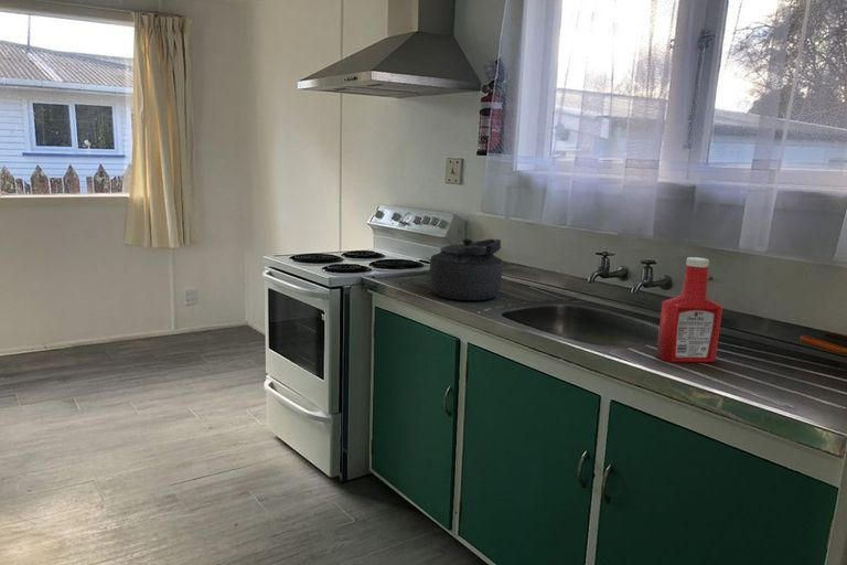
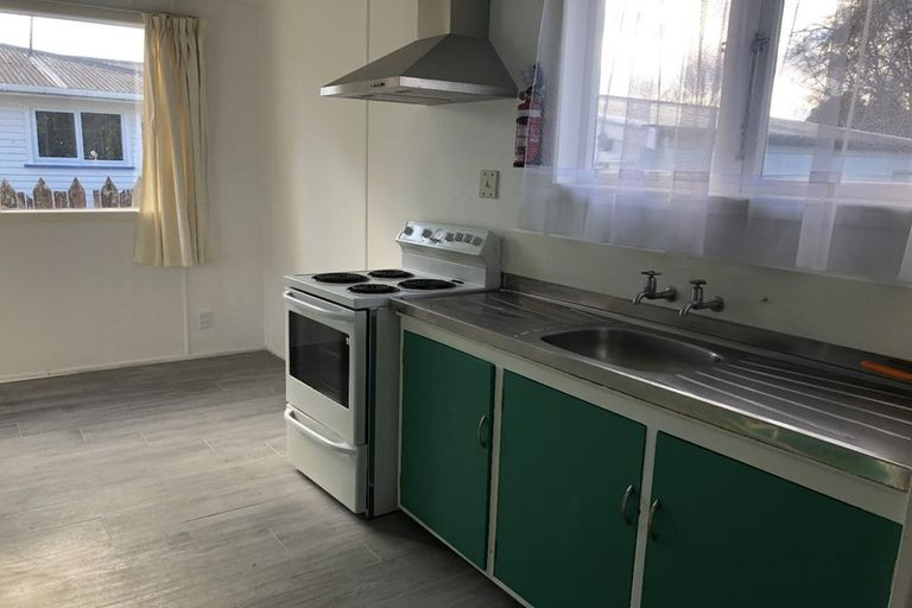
- kettle (468, 266)
- soap bottle (691, 309)
